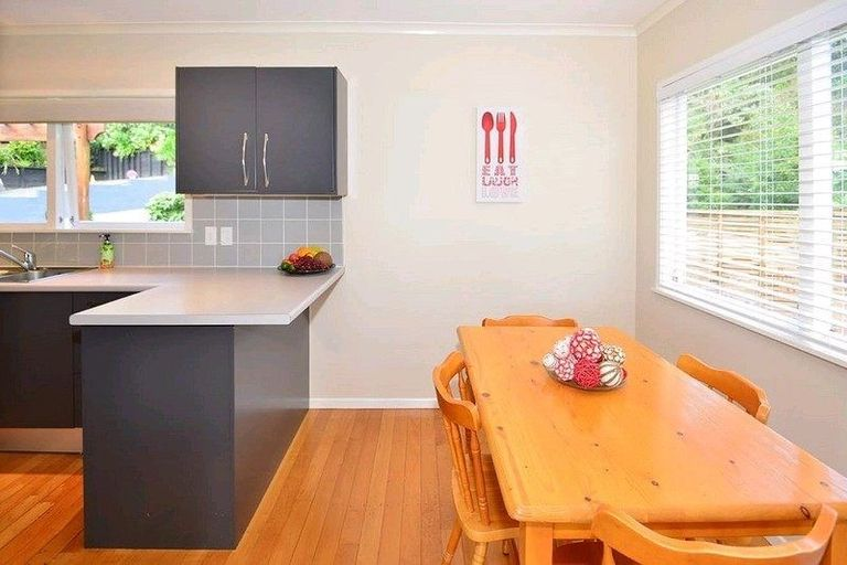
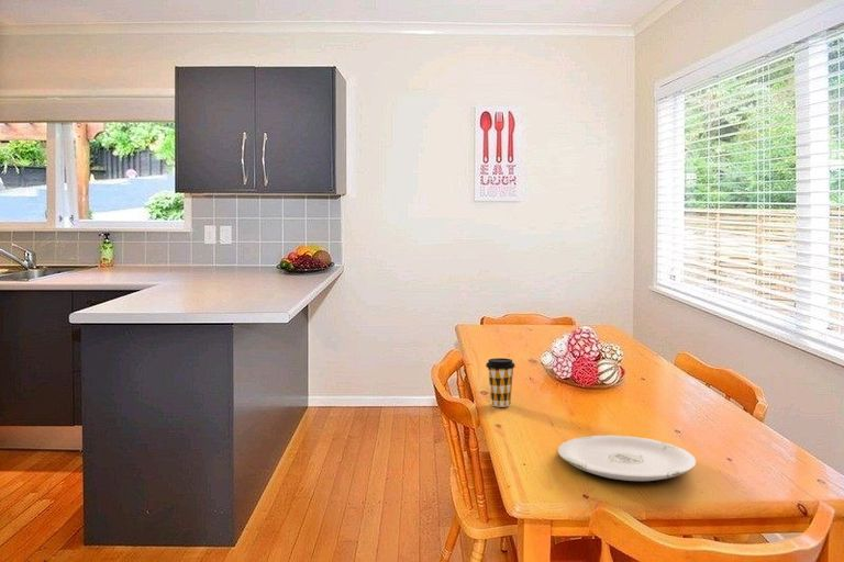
+ coffee cup (500, 382)
+ plate (624, 459)
